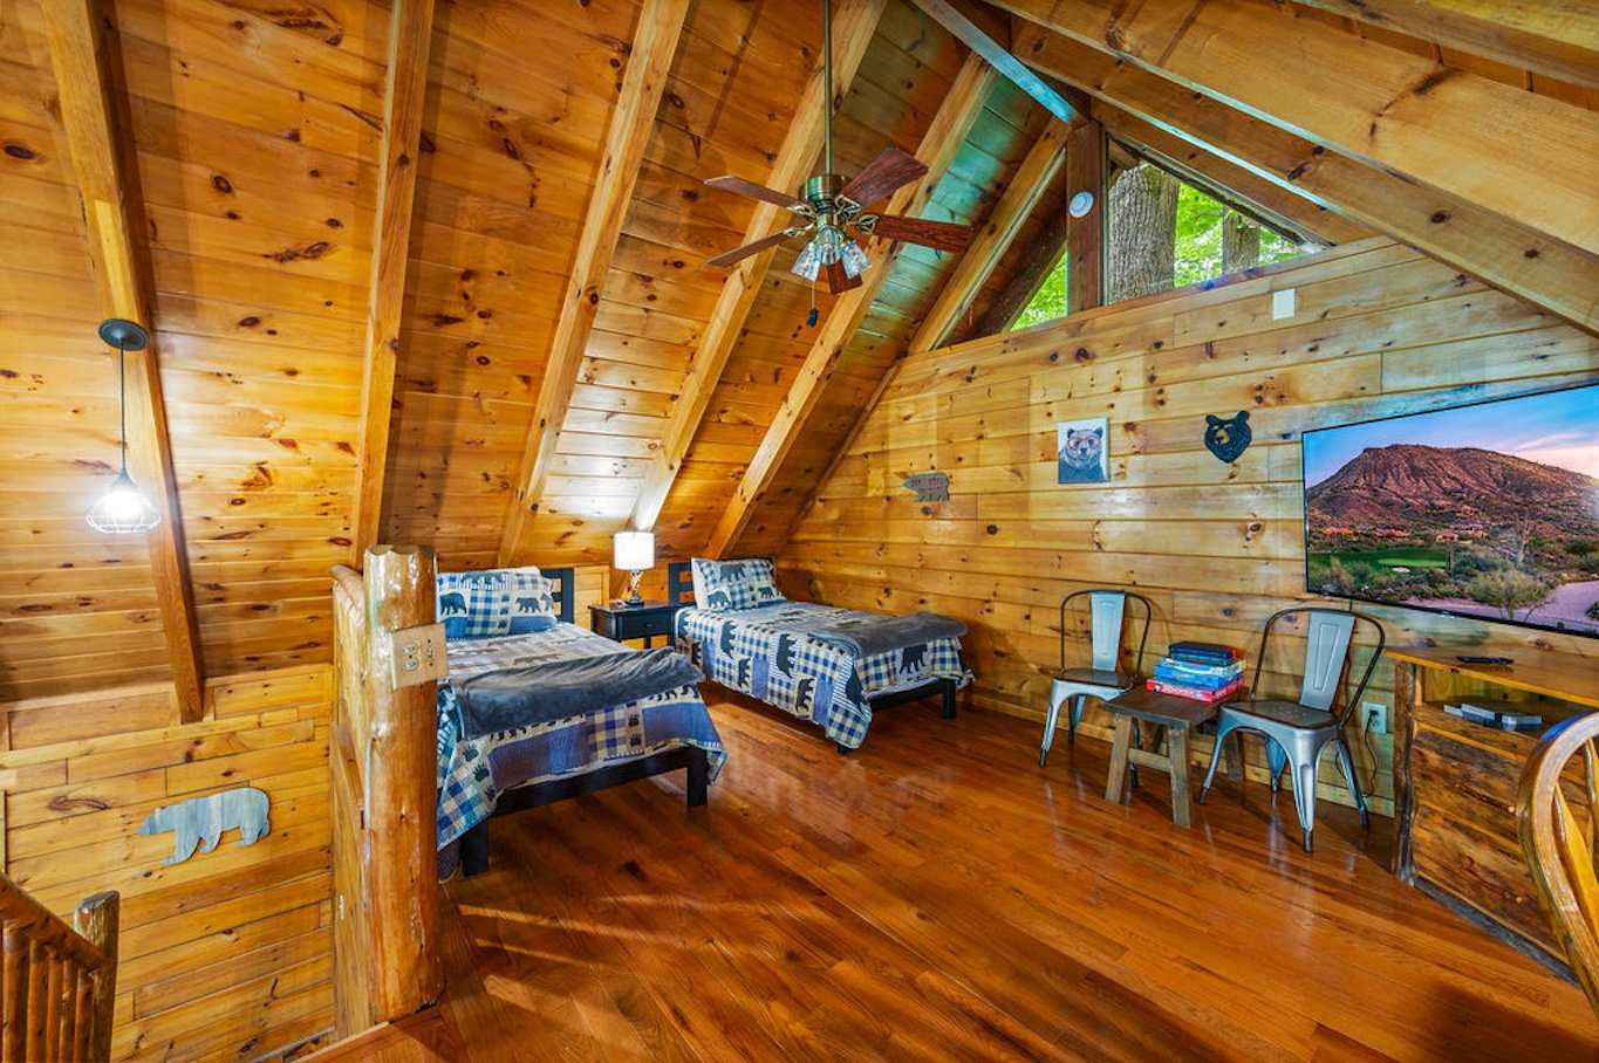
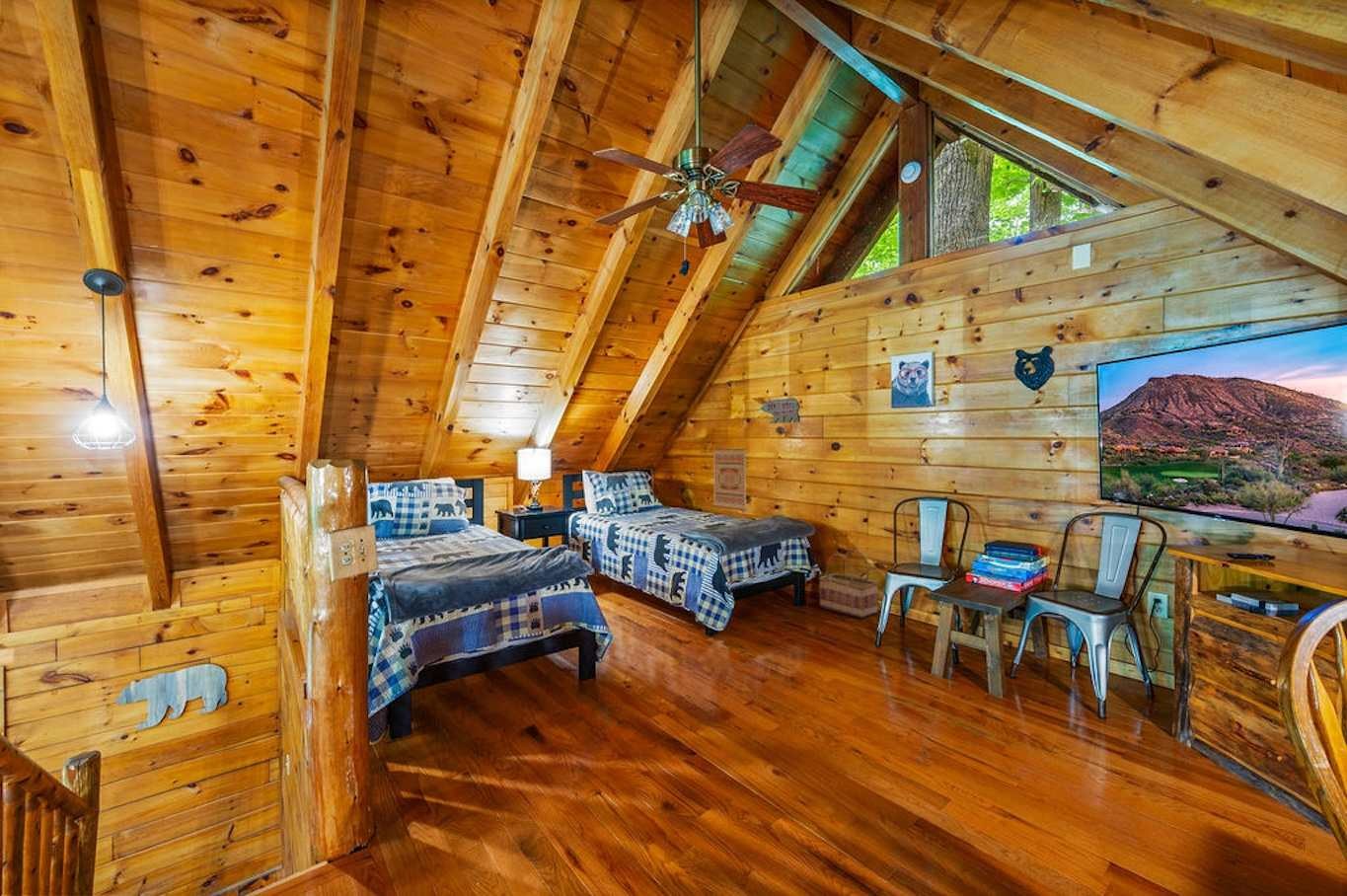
+ basket (848, 580)
+ wall art (729, 479)
